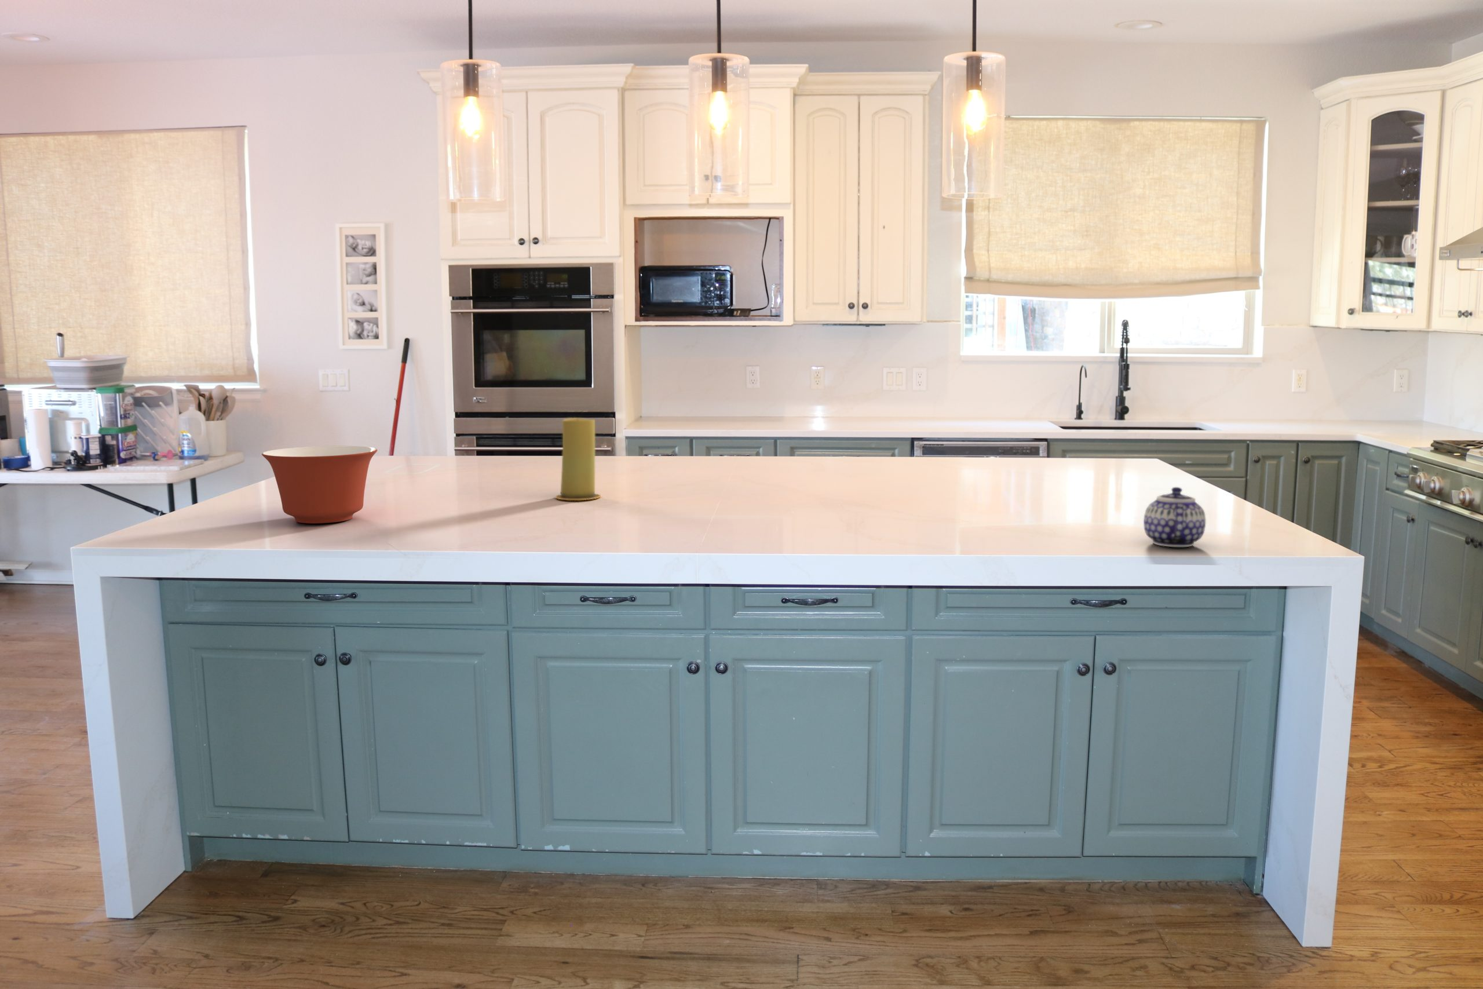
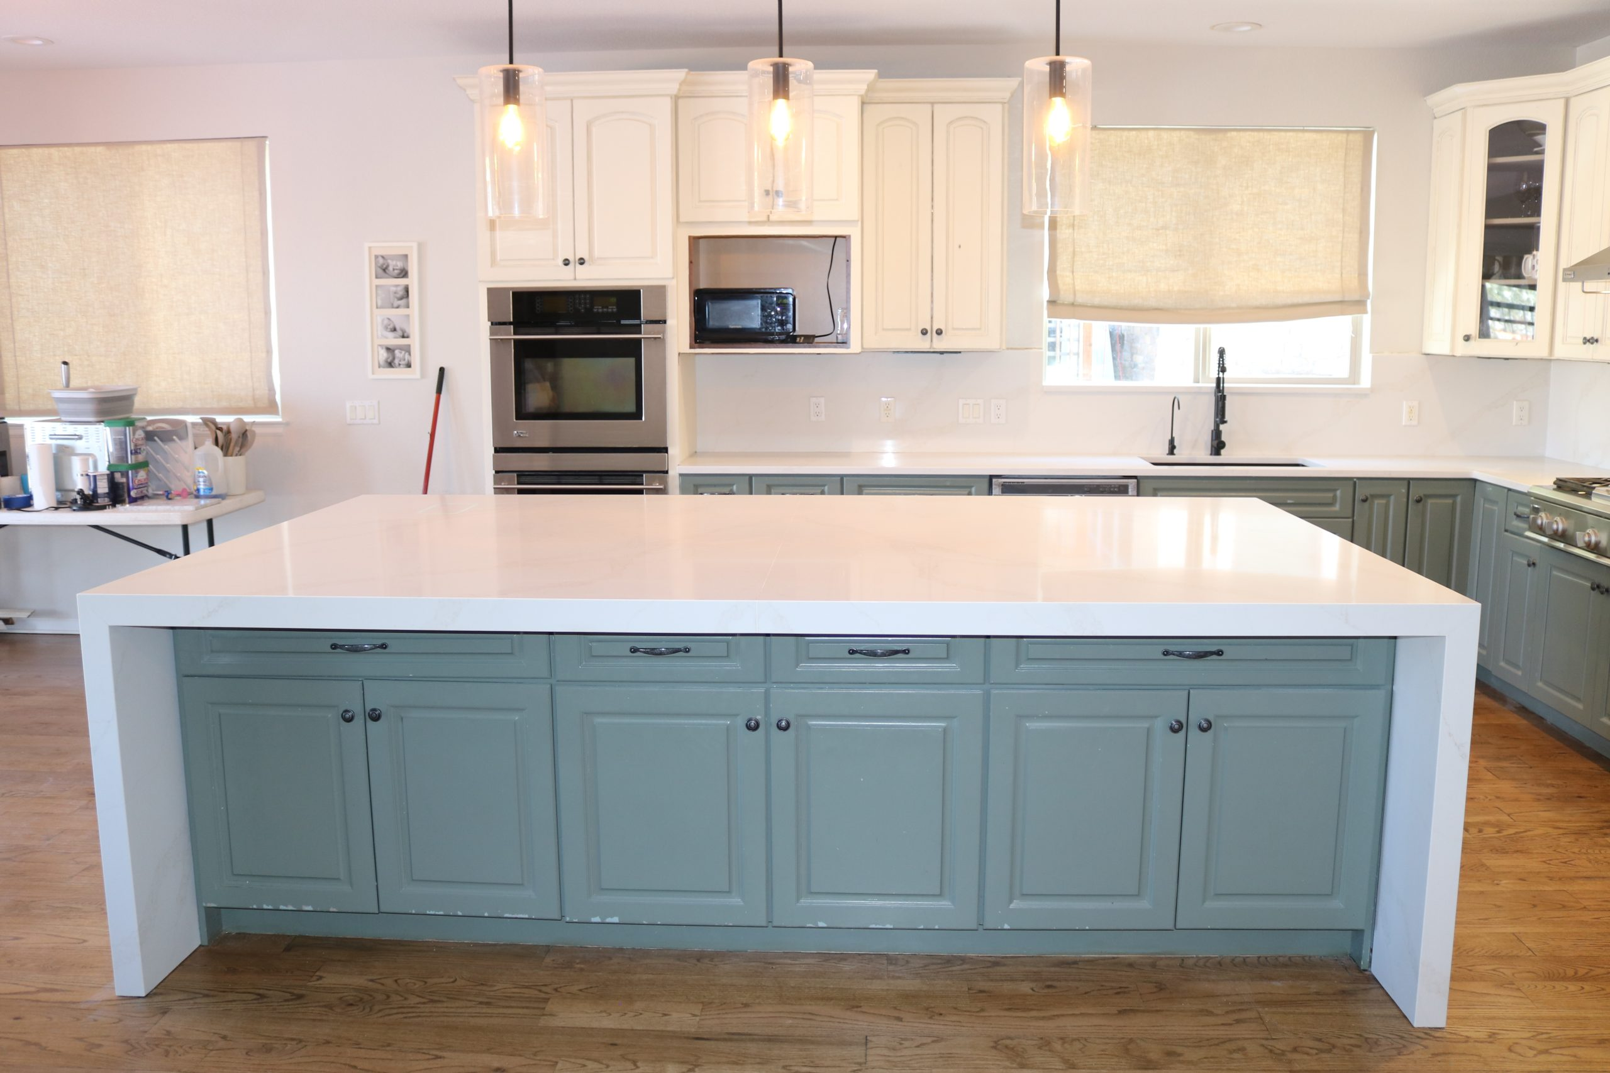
- candle (577, 458)
- mixing bowl (322, 485)
- teapot (1174, 515)
